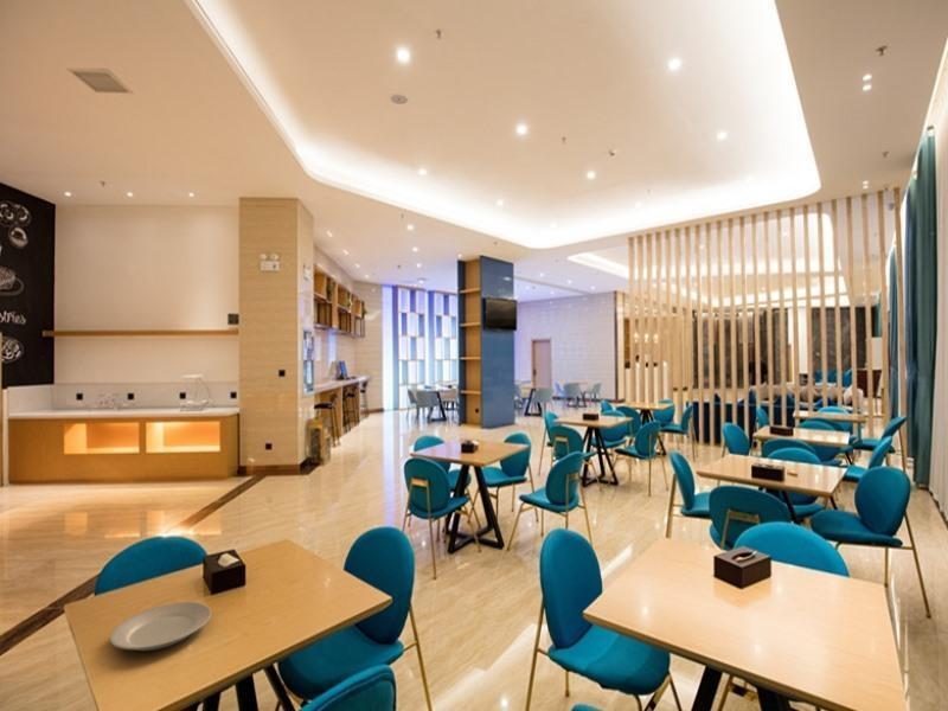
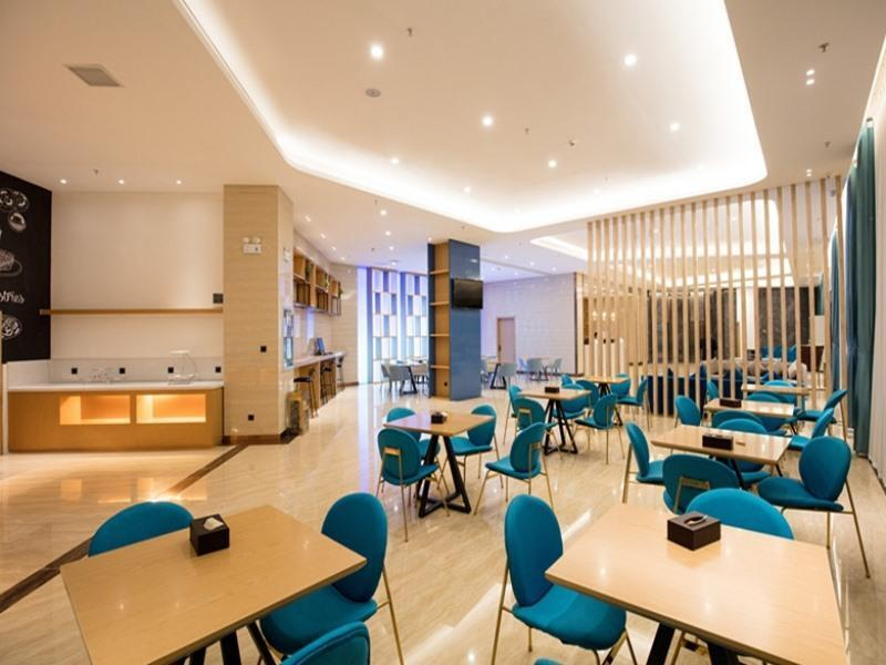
- plate (162, 628)
